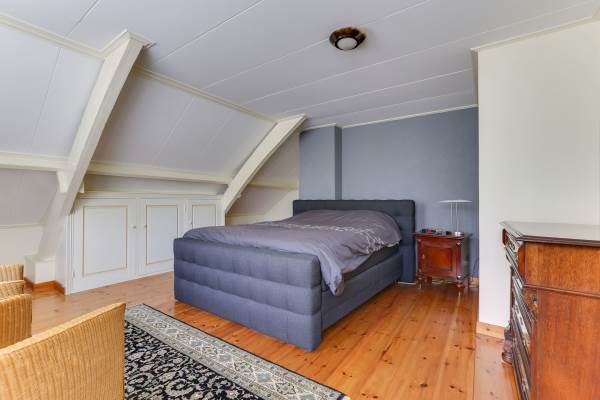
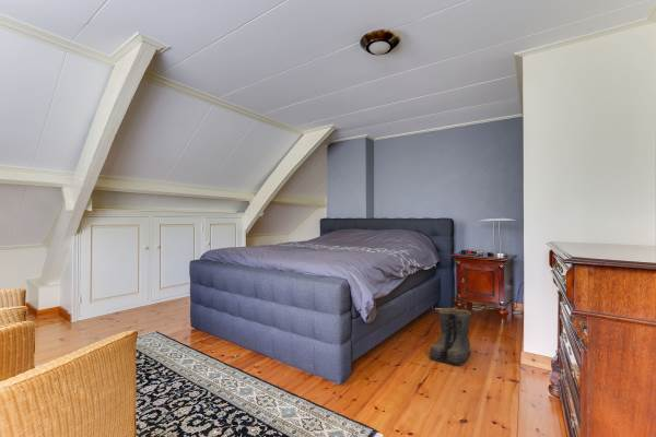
+ boots (450, 333)
